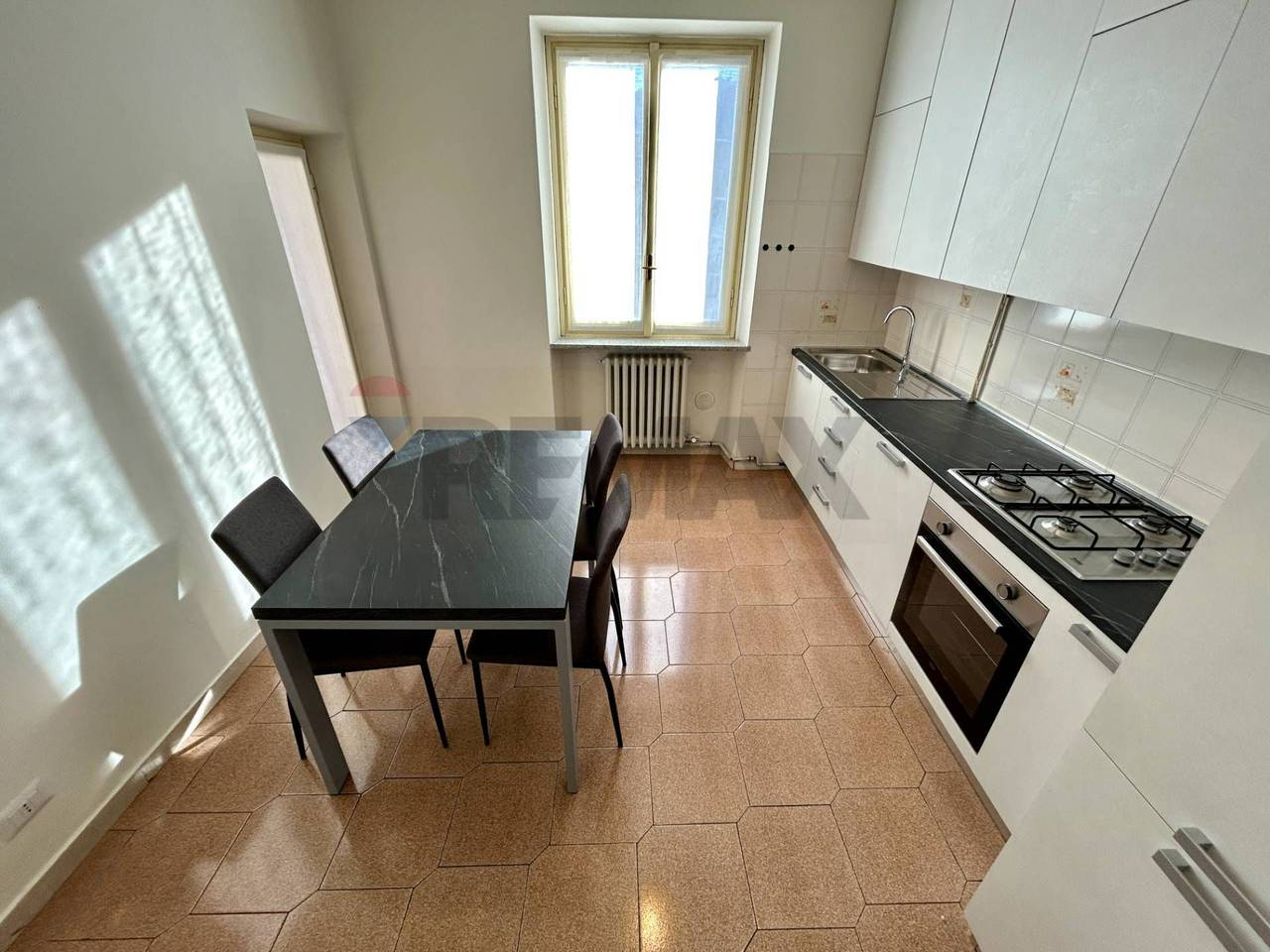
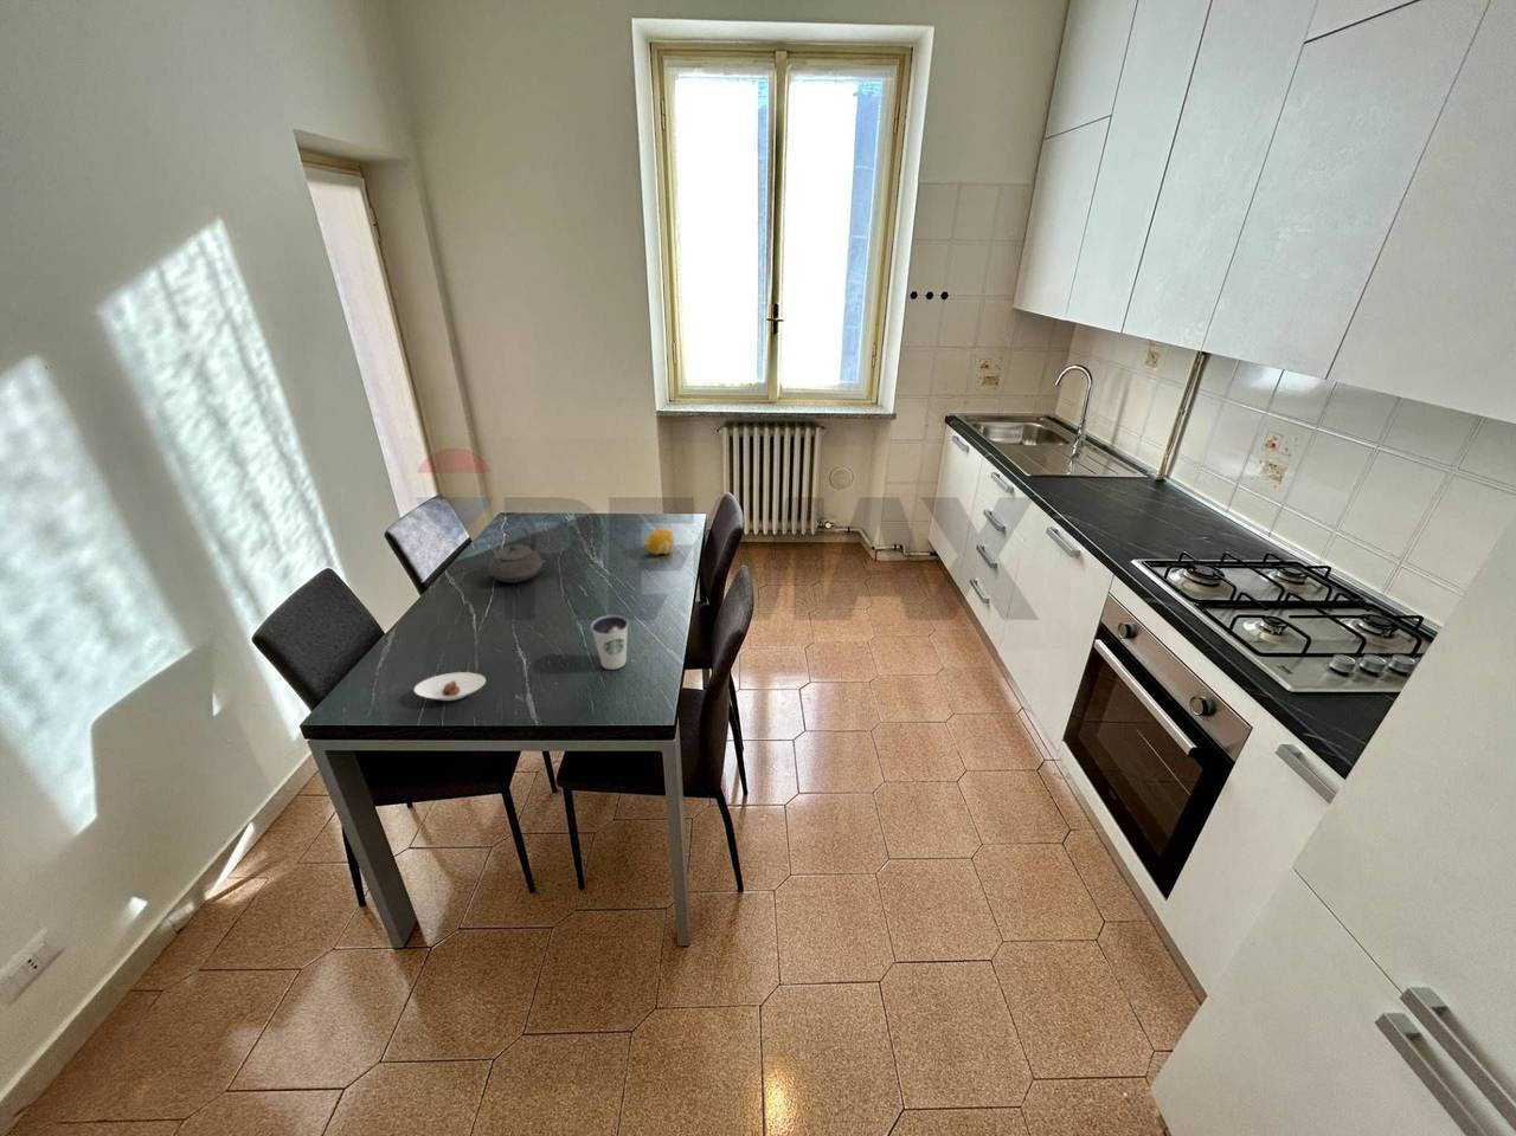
+ fruit (659, 541)
+ saucer (451, 687)
+ dixie cup (611, 643)
+ teapot (516, 550)
